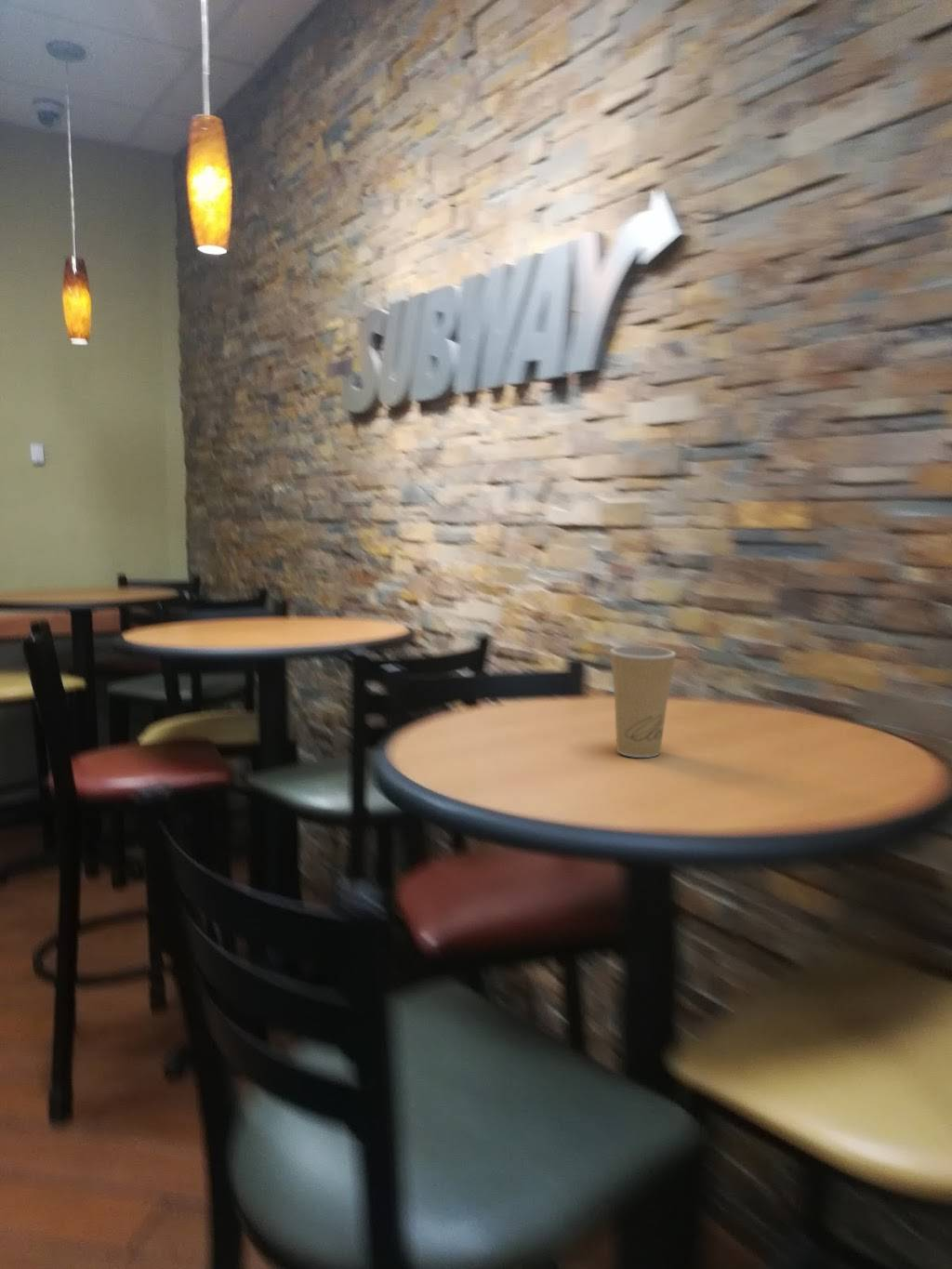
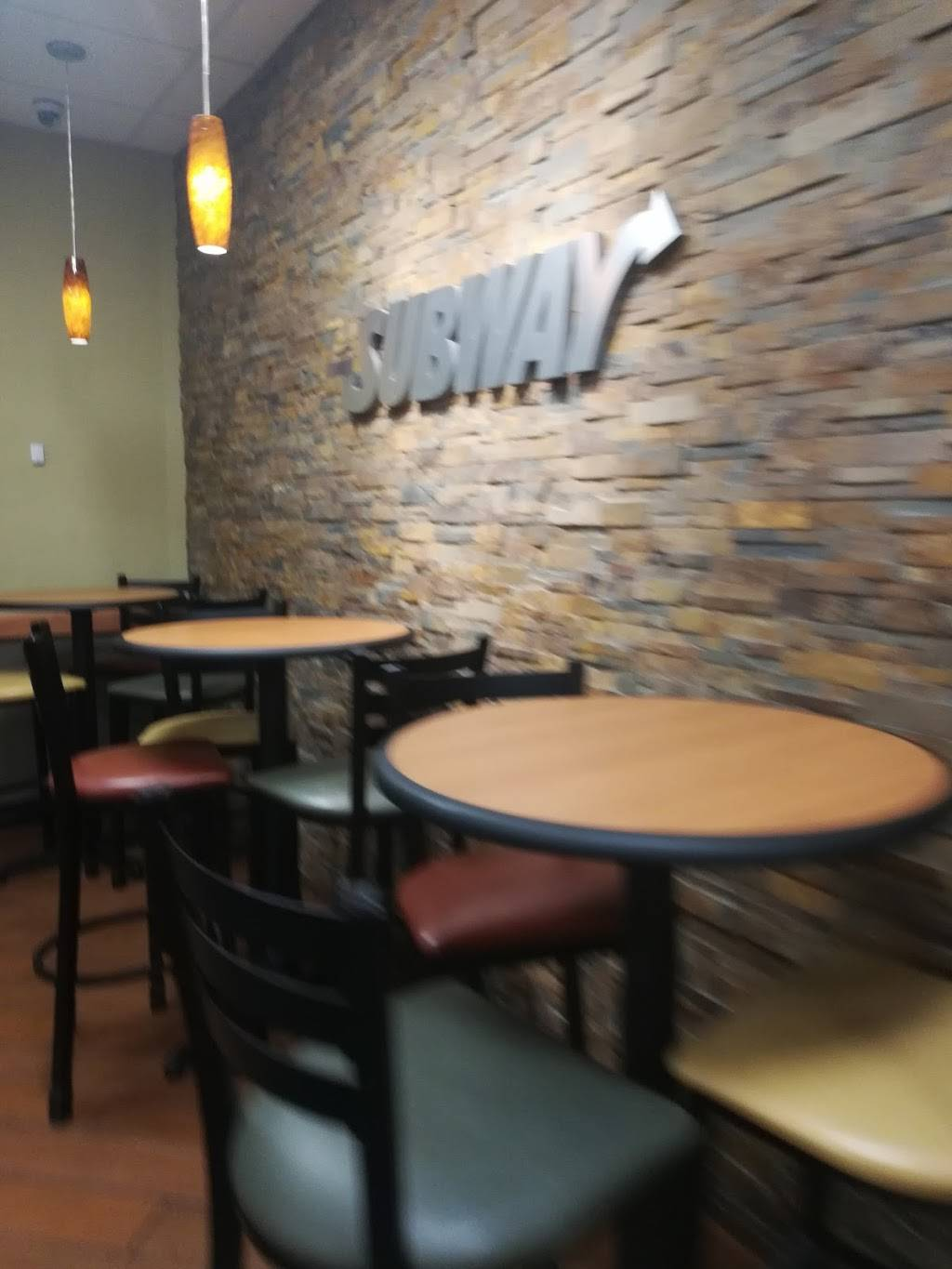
- paper cup (641, 702)
